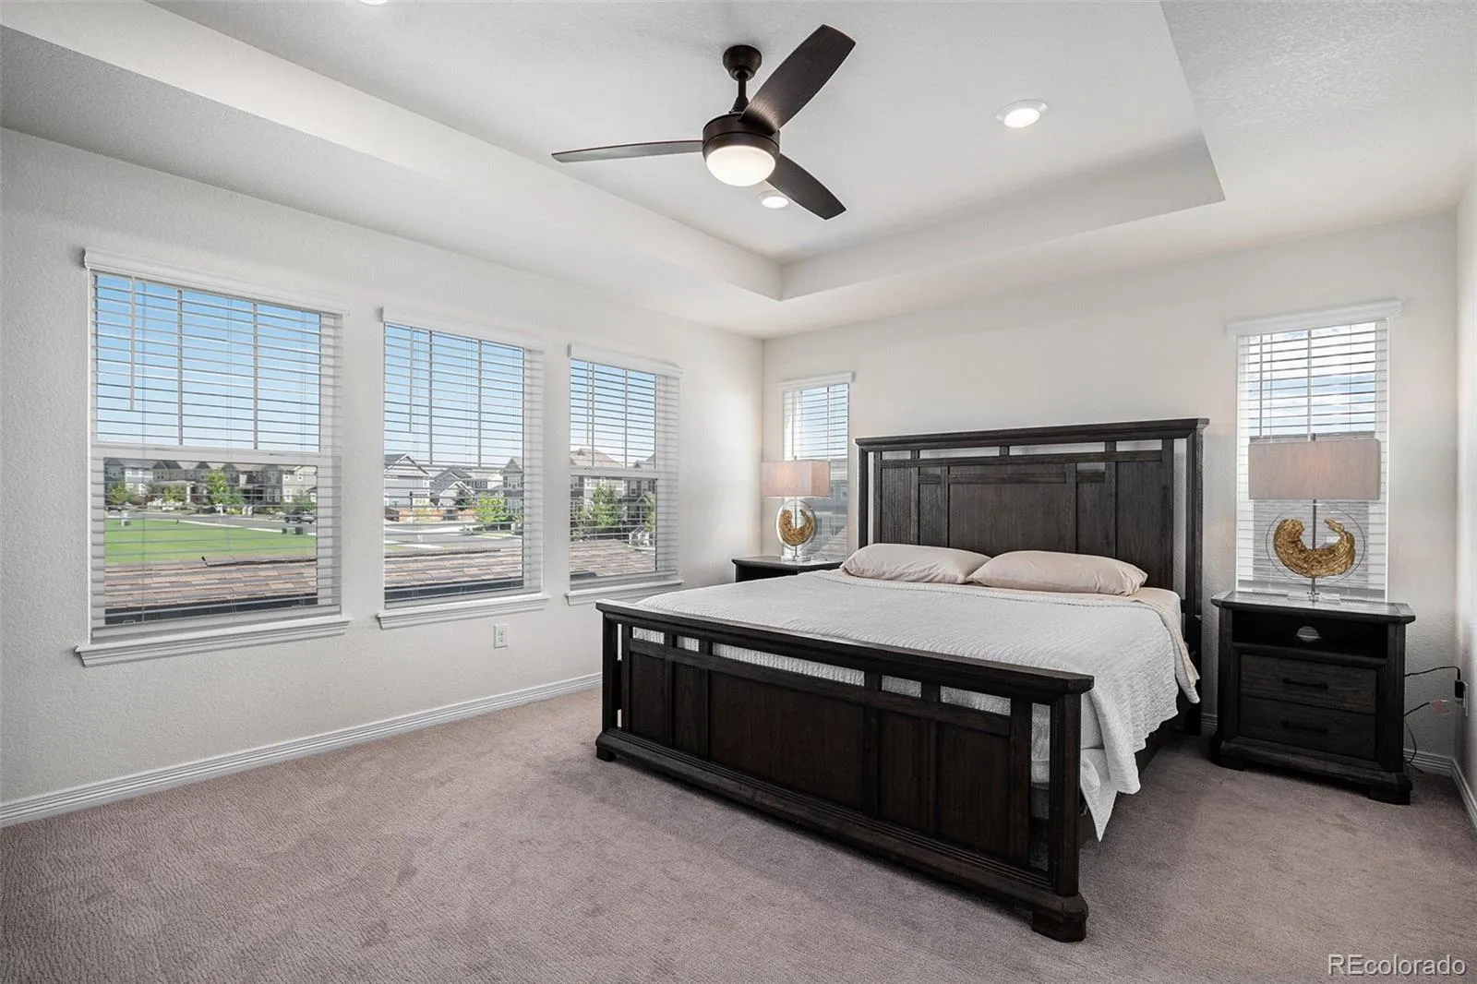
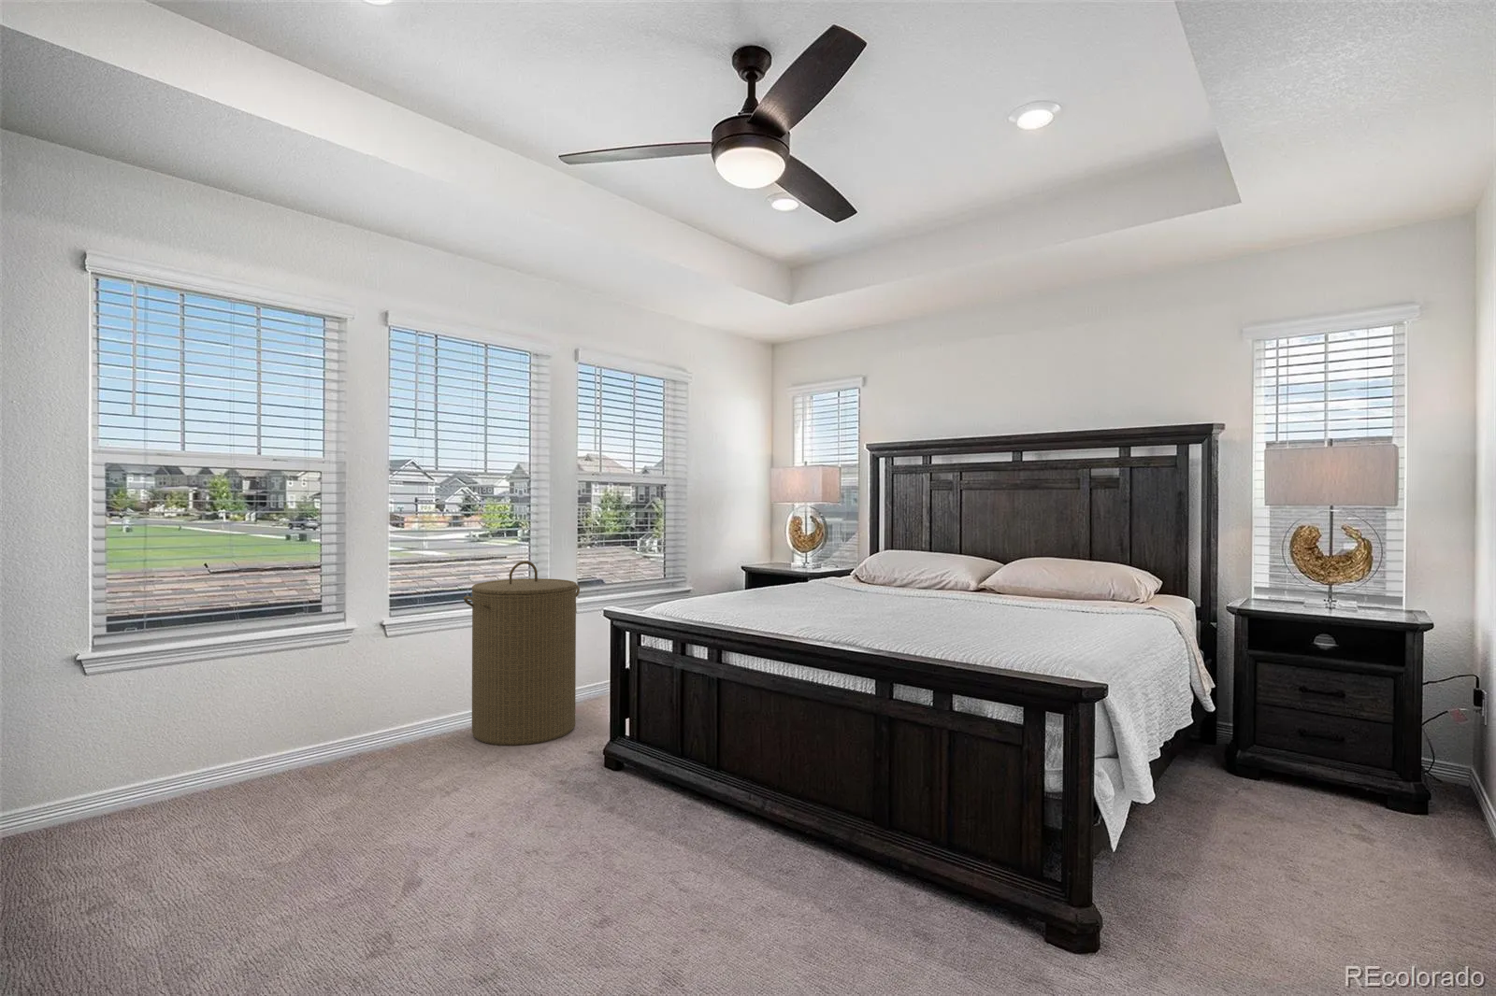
+ laundry hamper (525, 645)
